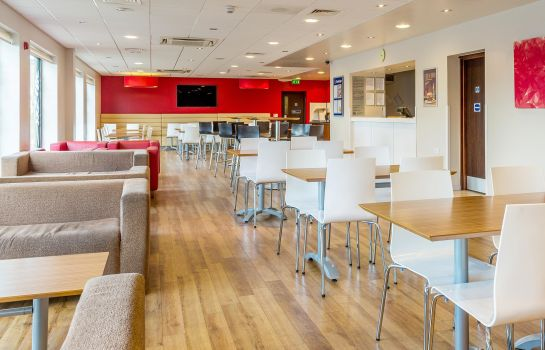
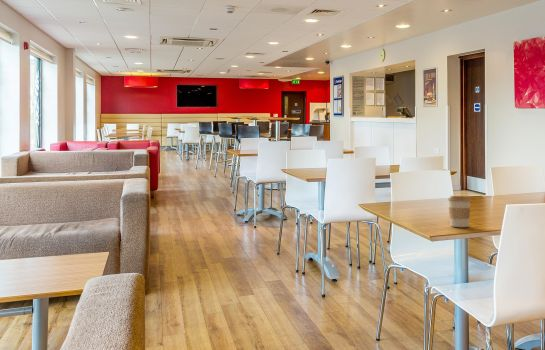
+ coffee cup (459, 210)
